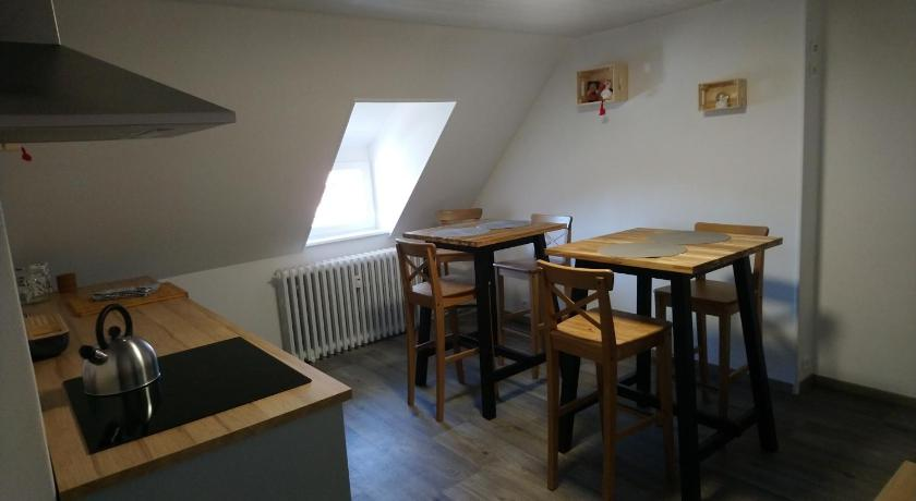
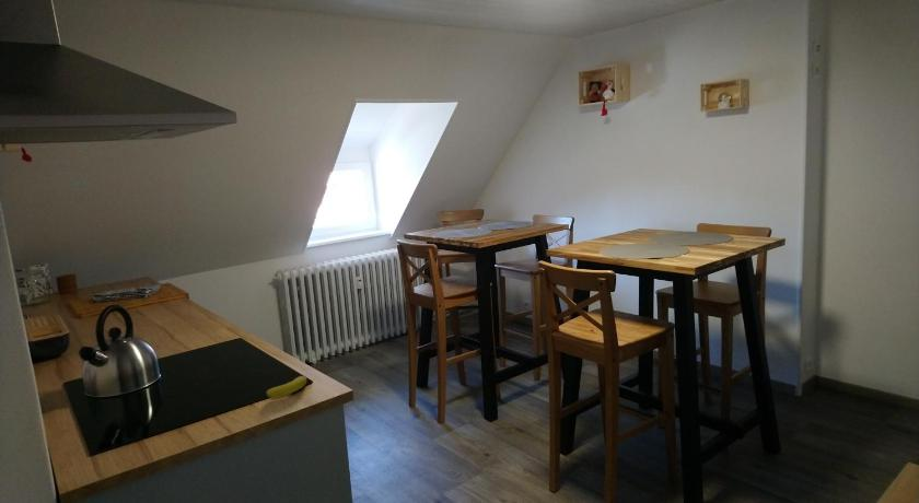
+ banana (289, 385)
